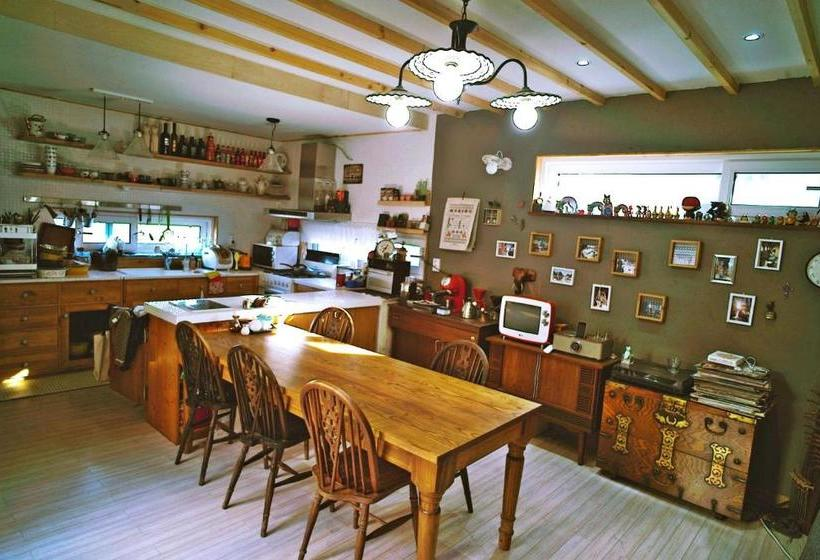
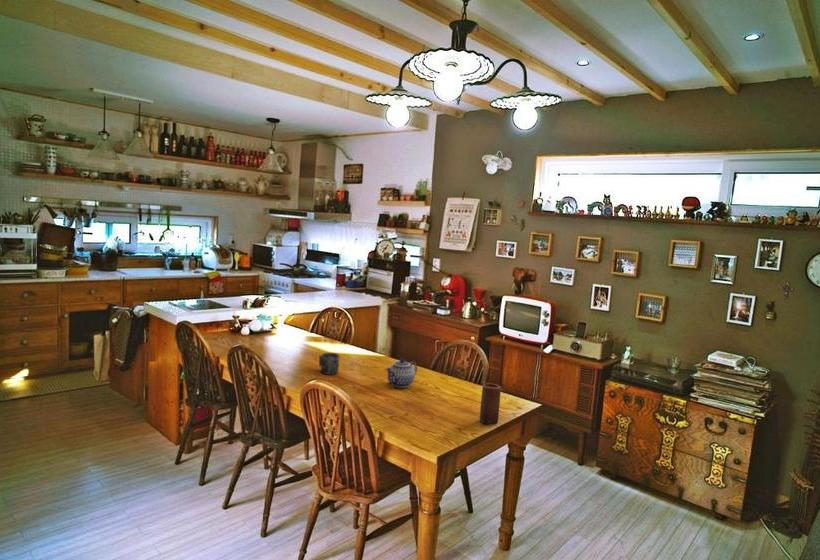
+ candle (490, 403)
+ teapot (401, 371)
+ cup (328, 362)
